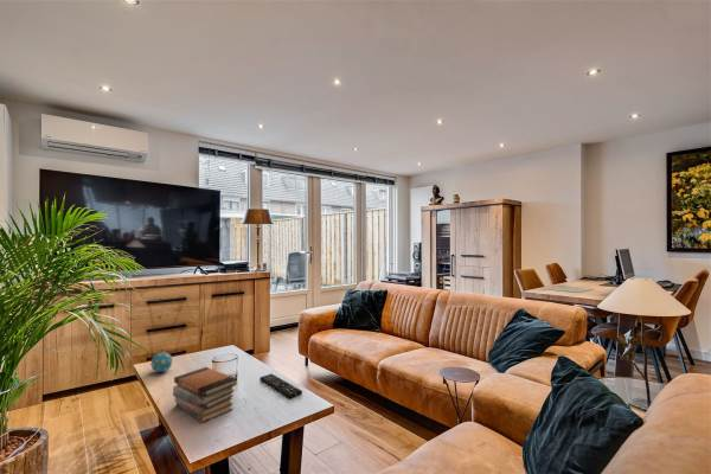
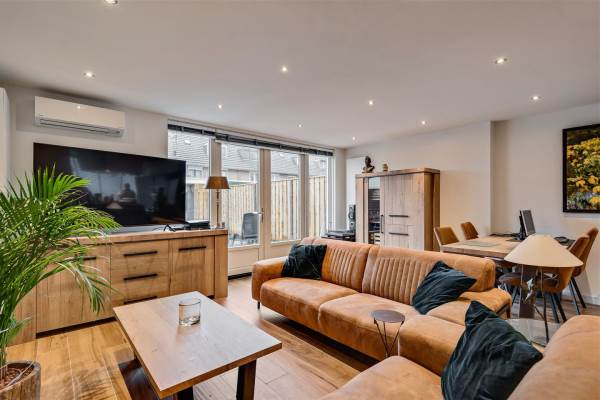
- decorative egg (161, 361)
- remote control (280, 384)
- book stack (204, 392)
